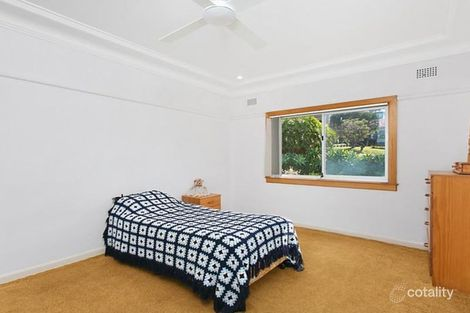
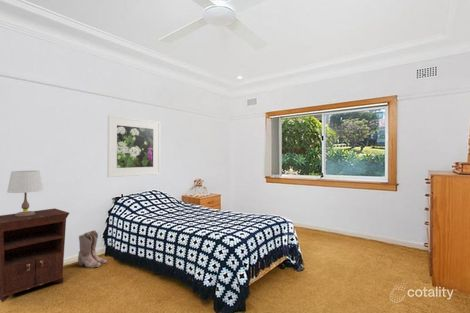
+ boots (92, 247)
+ nightstand (29, 250)
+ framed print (135, 147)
+ table lamp (25, 192)
